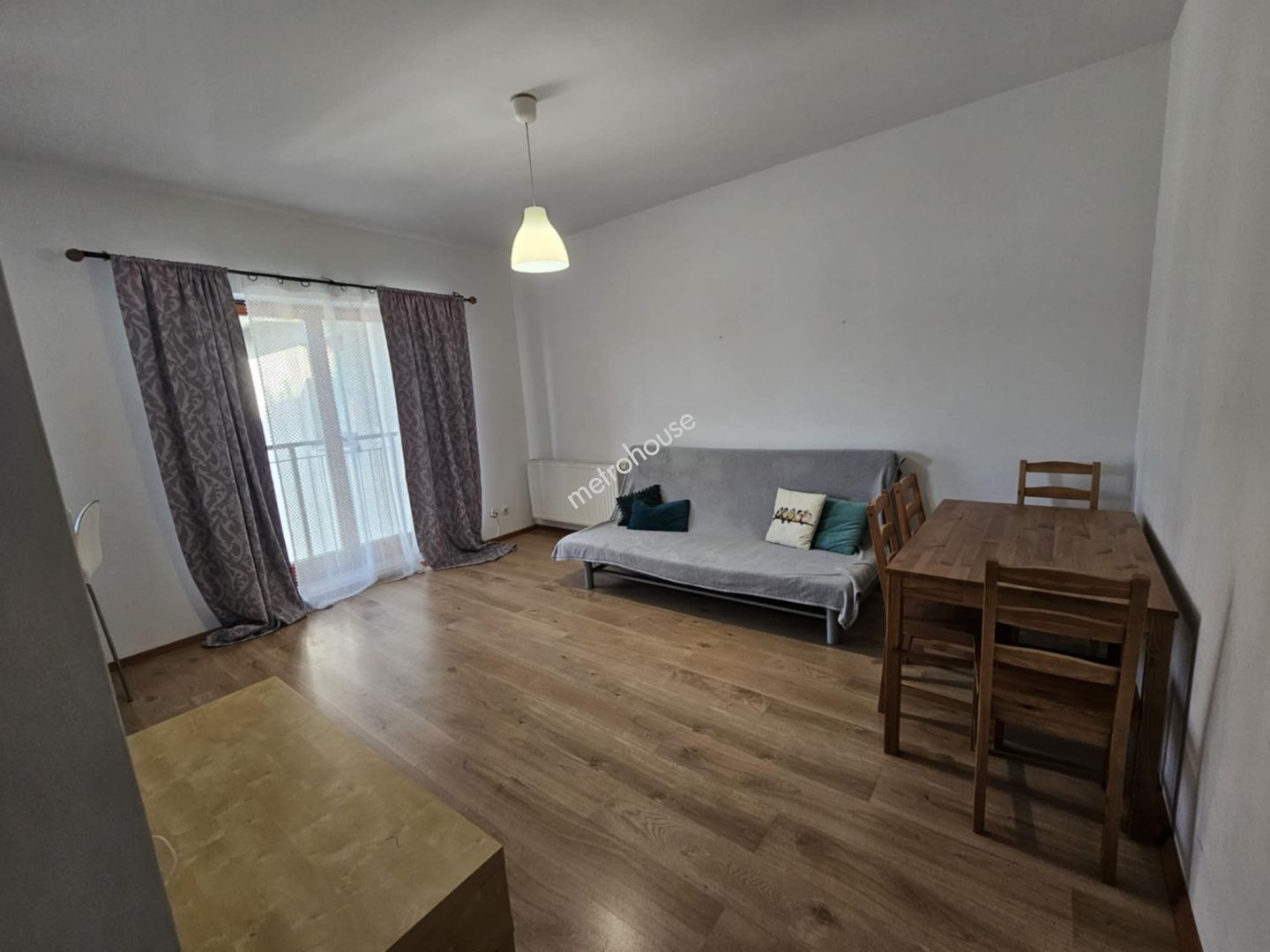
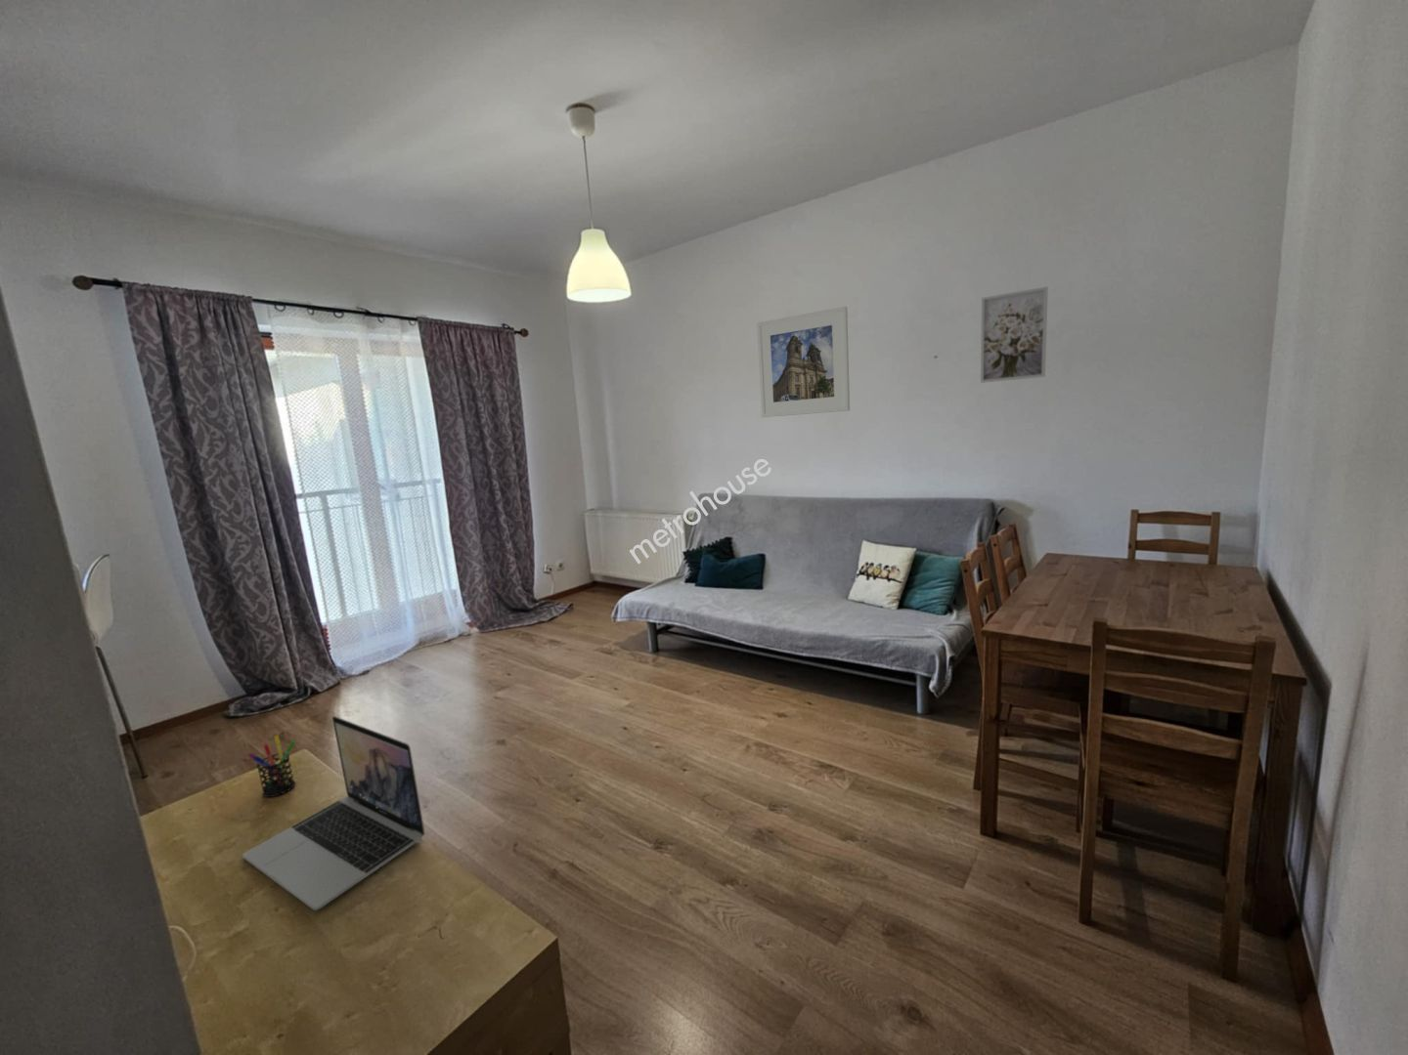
+ wall art (1012, 336)
+ laptop (327, 806)
+ pen holder (277, 764)
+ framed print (802, 366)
